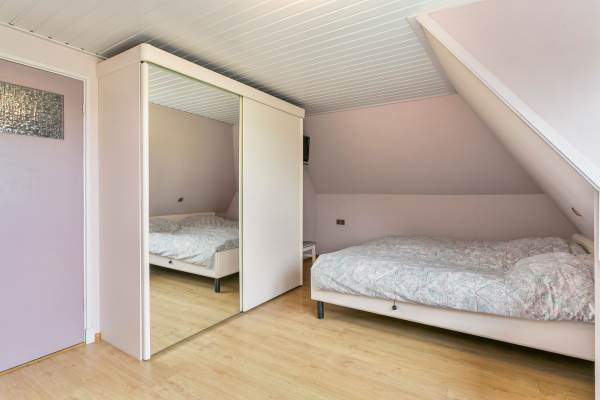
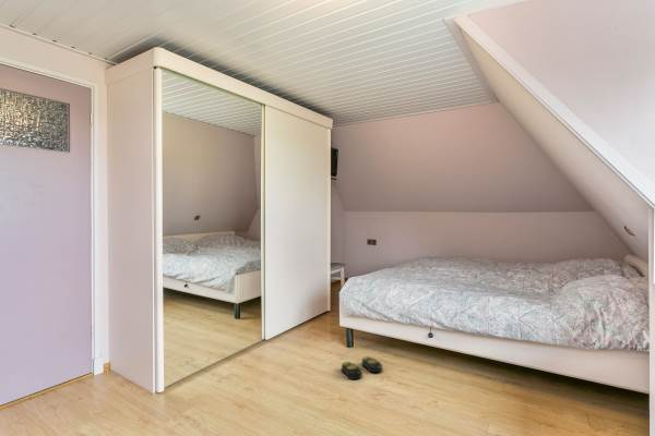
+ slippers (362, 365)
